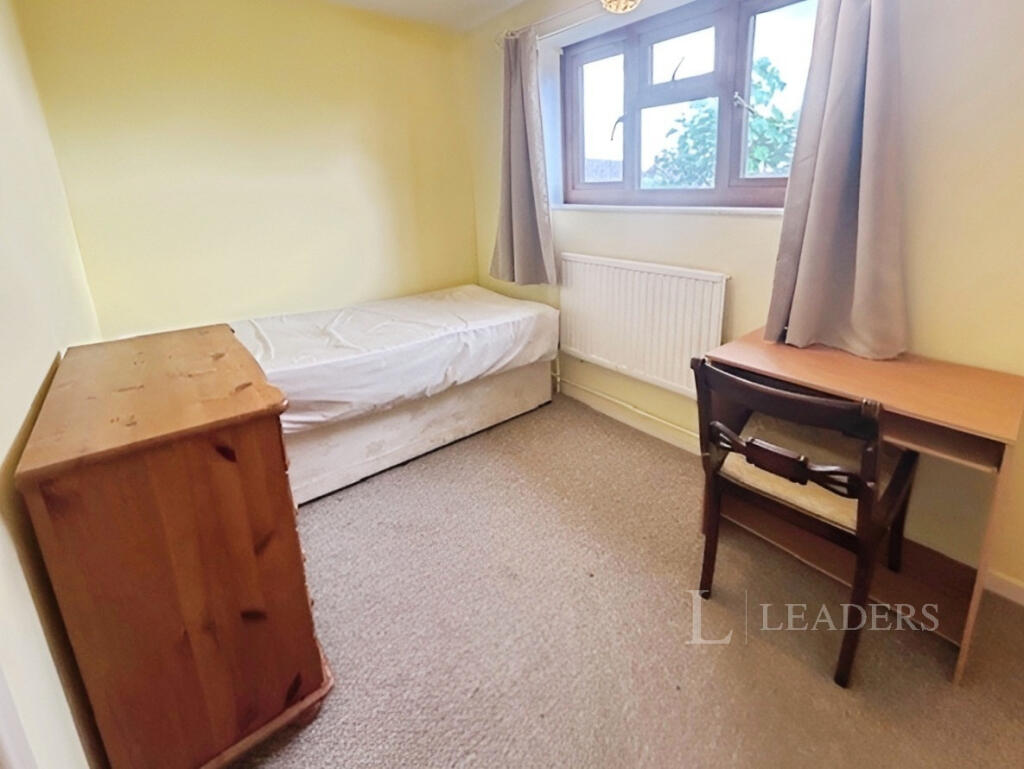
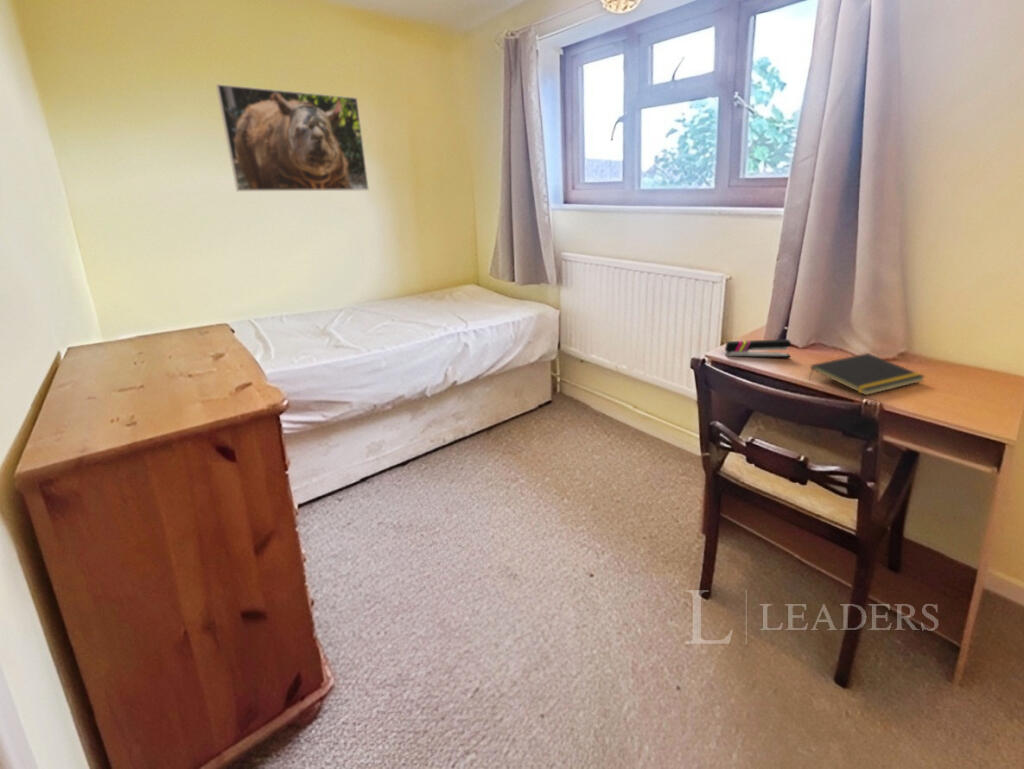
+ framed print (299, 142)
+ stapler (757, 348)
+ notepad (866, 372)
